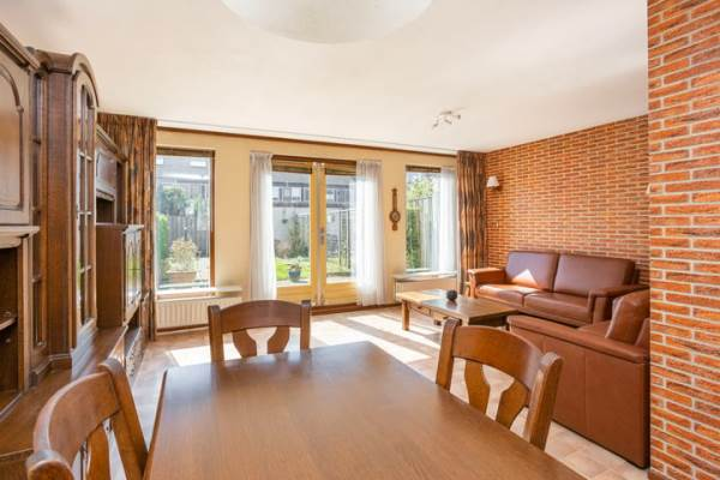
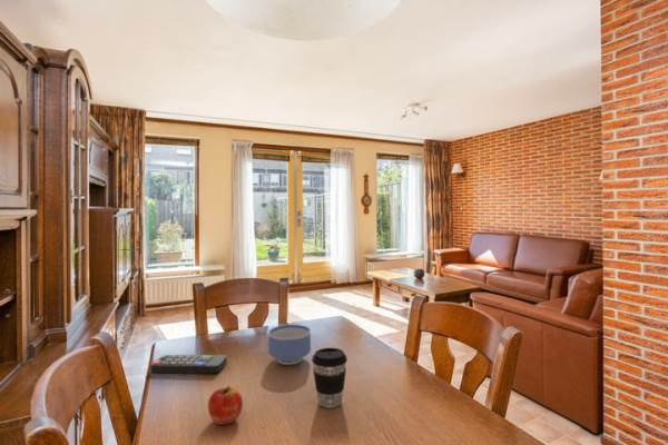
+ remote control (189, 363)
+ bowl (289, 345)
+ apple (225, 403)
+ coffee cup (330, 377)
